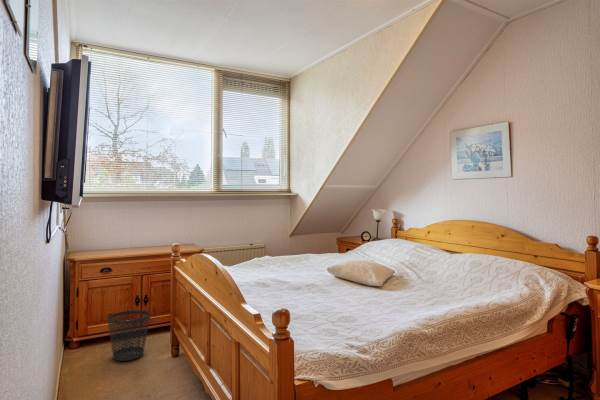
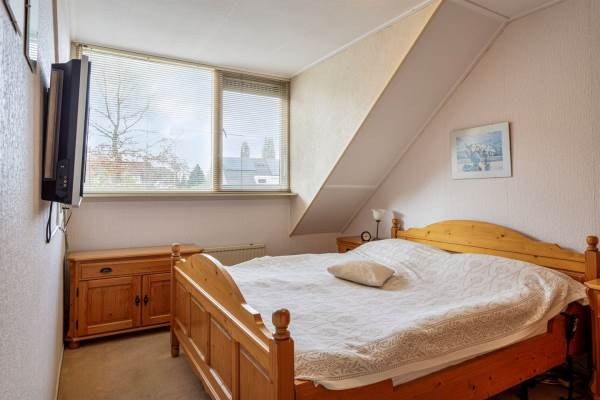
- wastebasket (128, 335)
